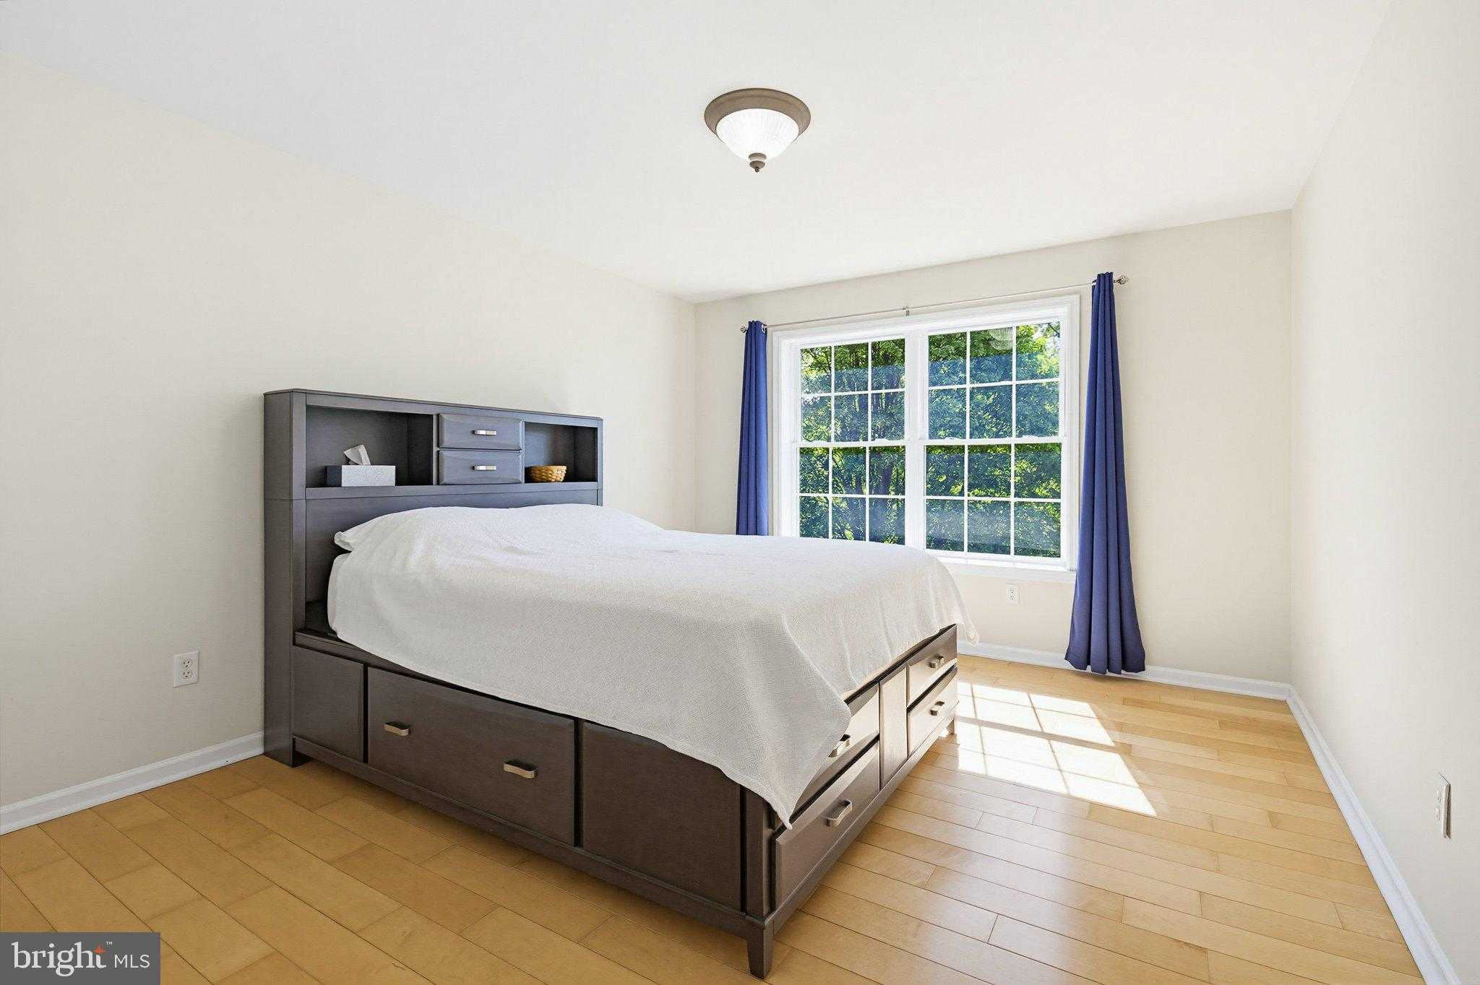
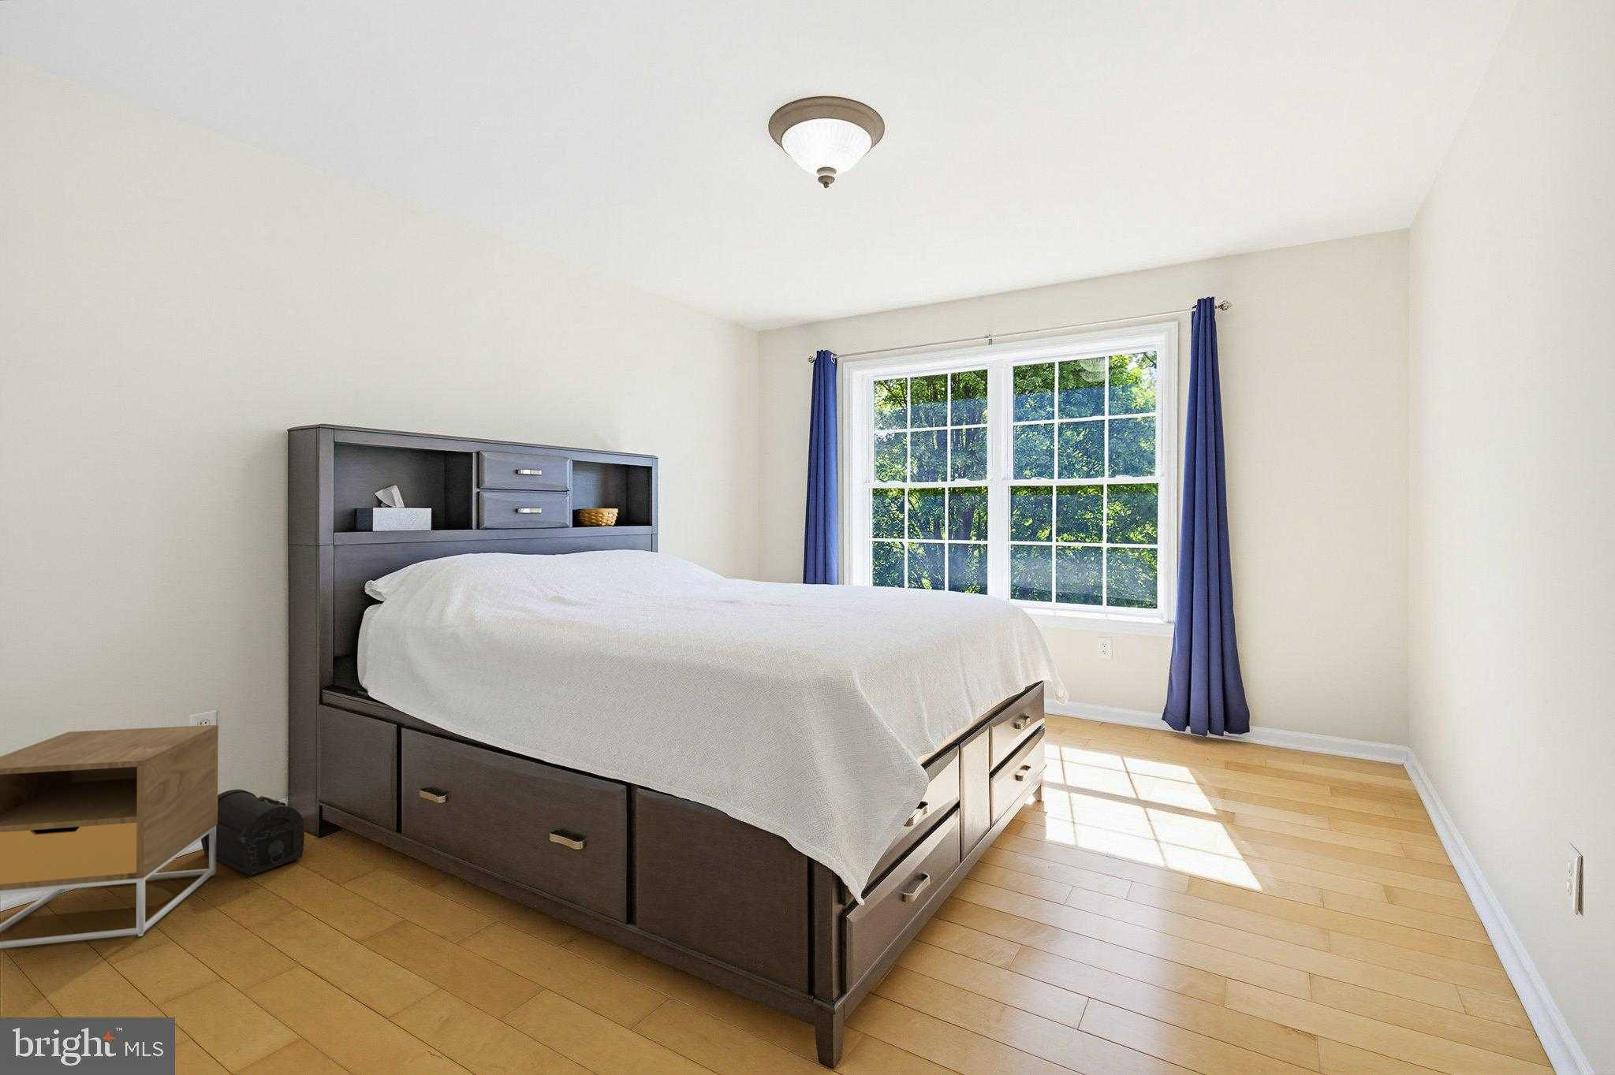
+ nightstand (103, 828)
+ treasure chest (254, 827)
